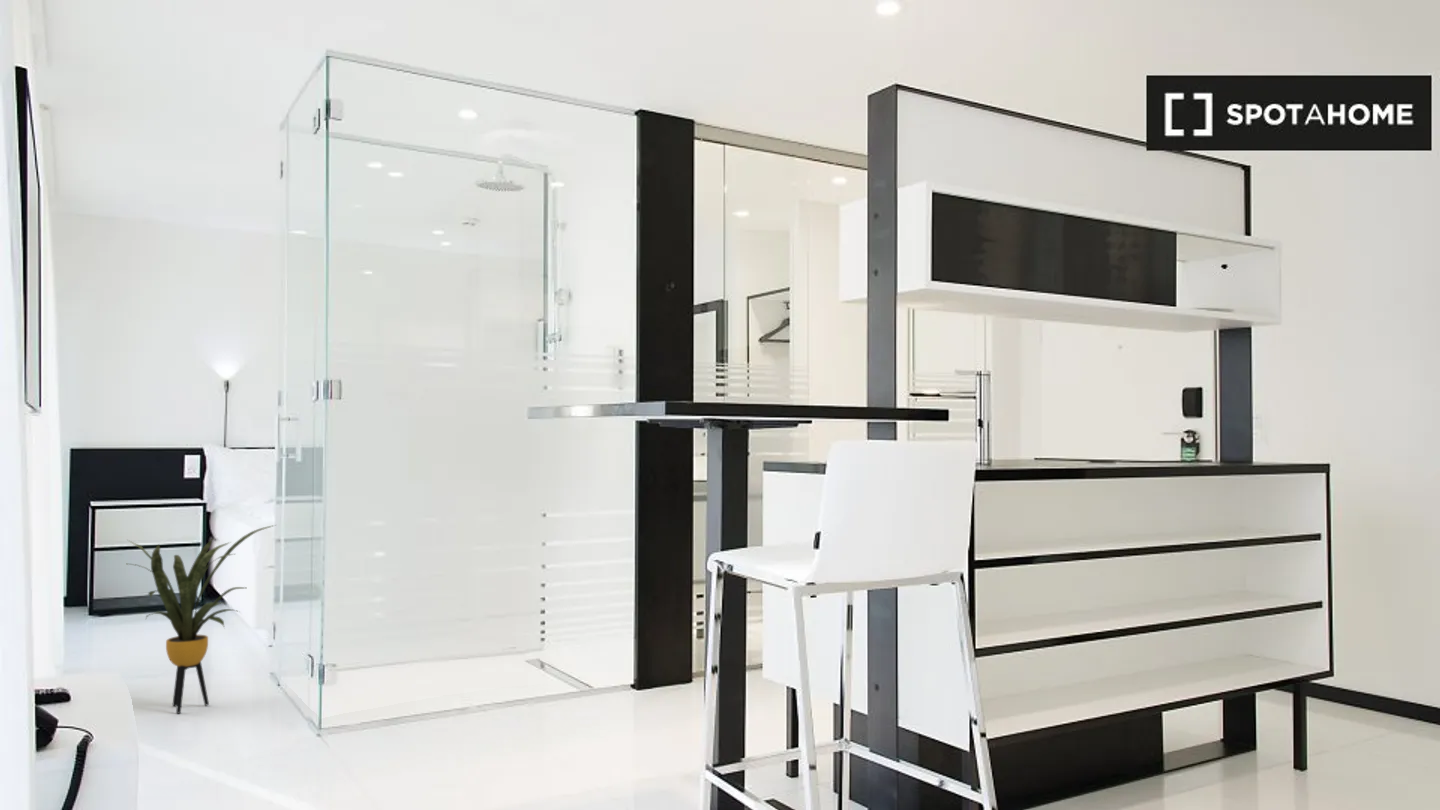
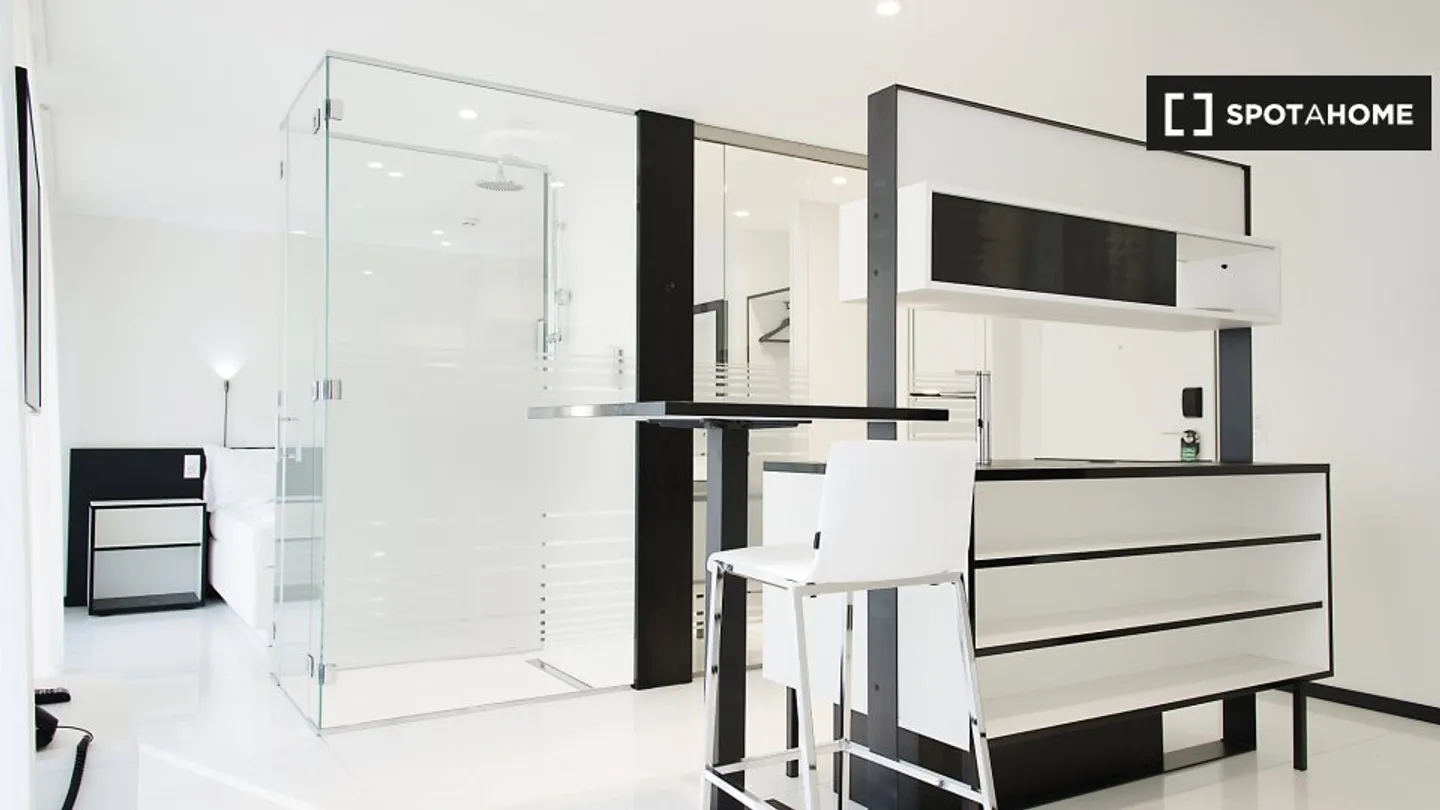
- house plant (196, 618)
